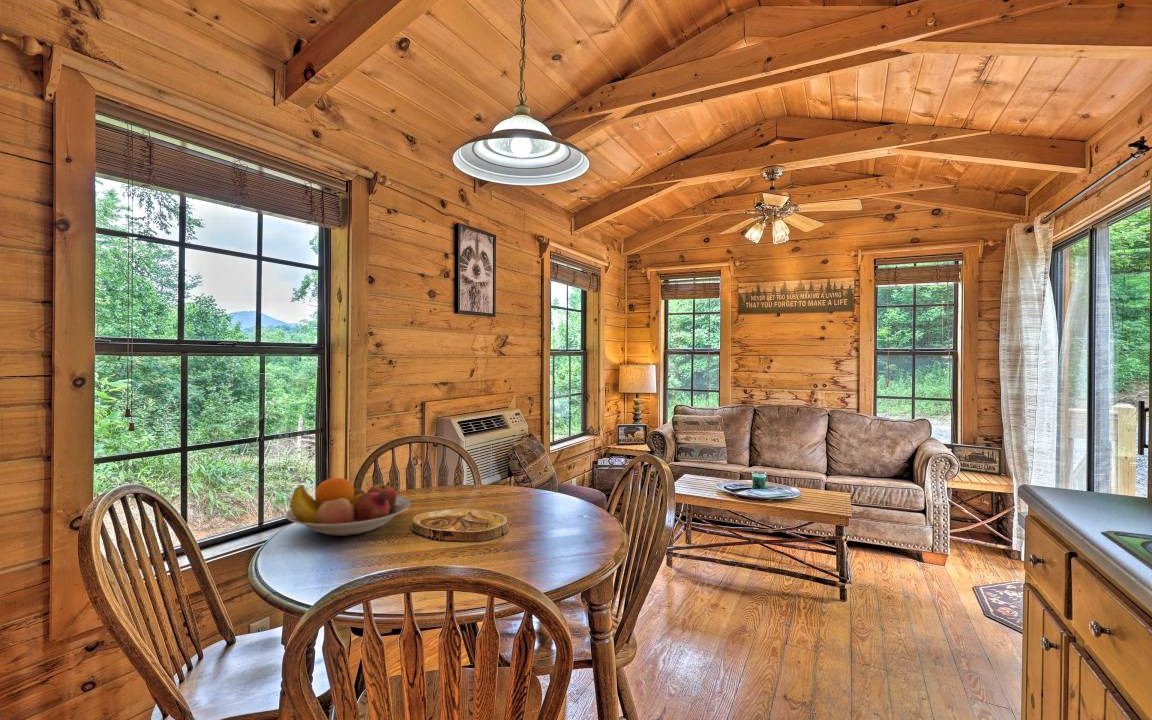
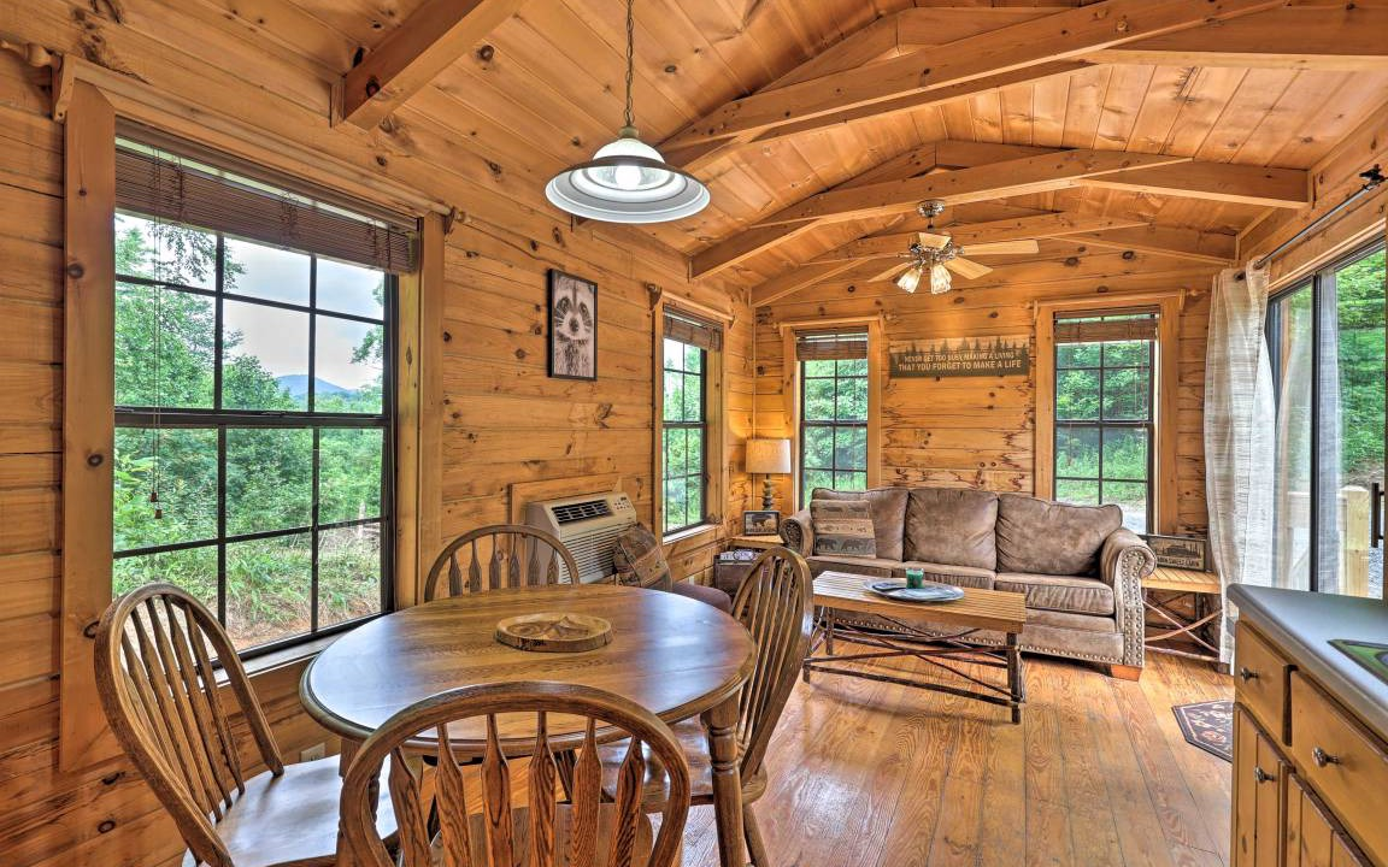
- fruit bowl (350, 502)
